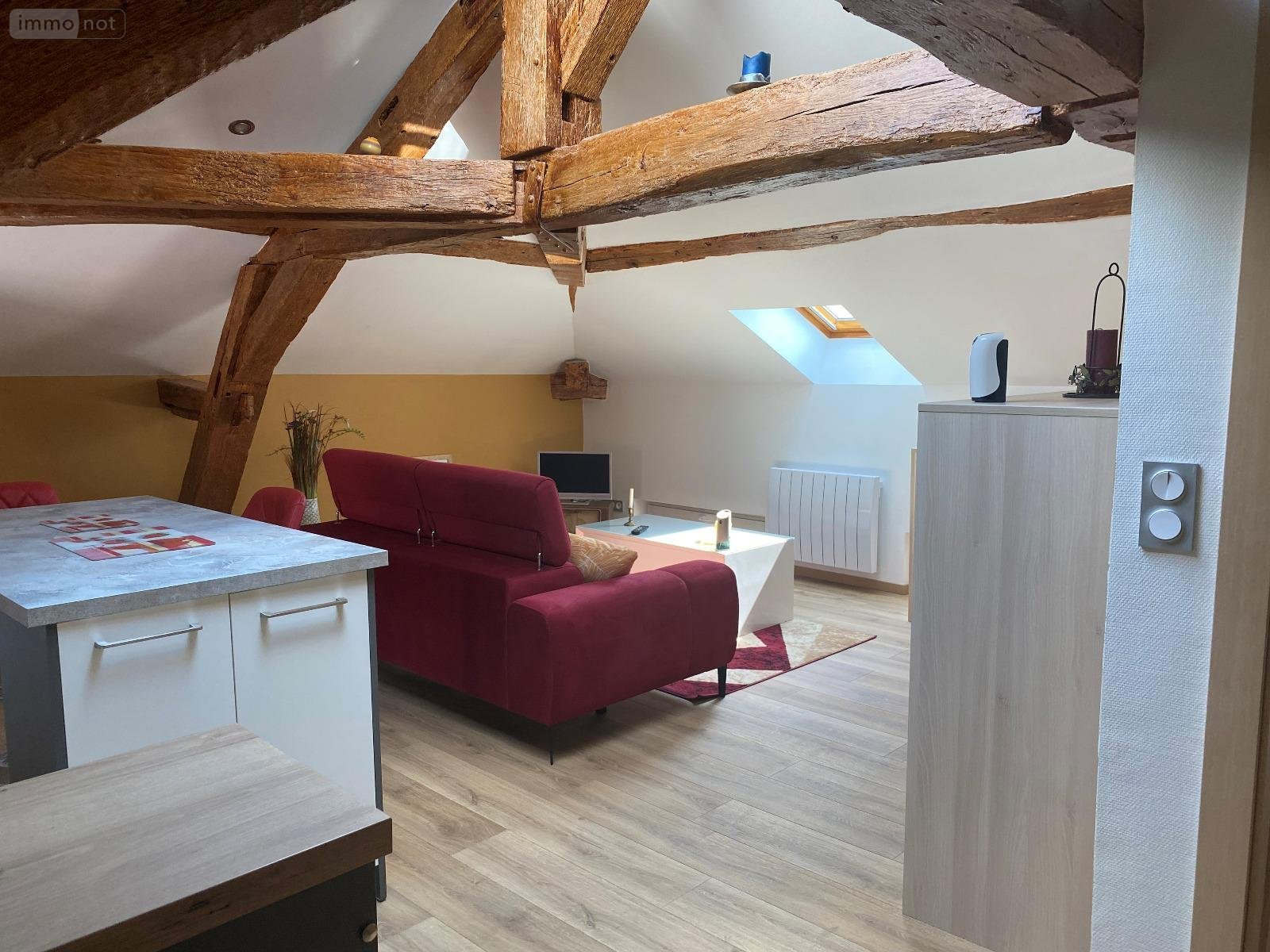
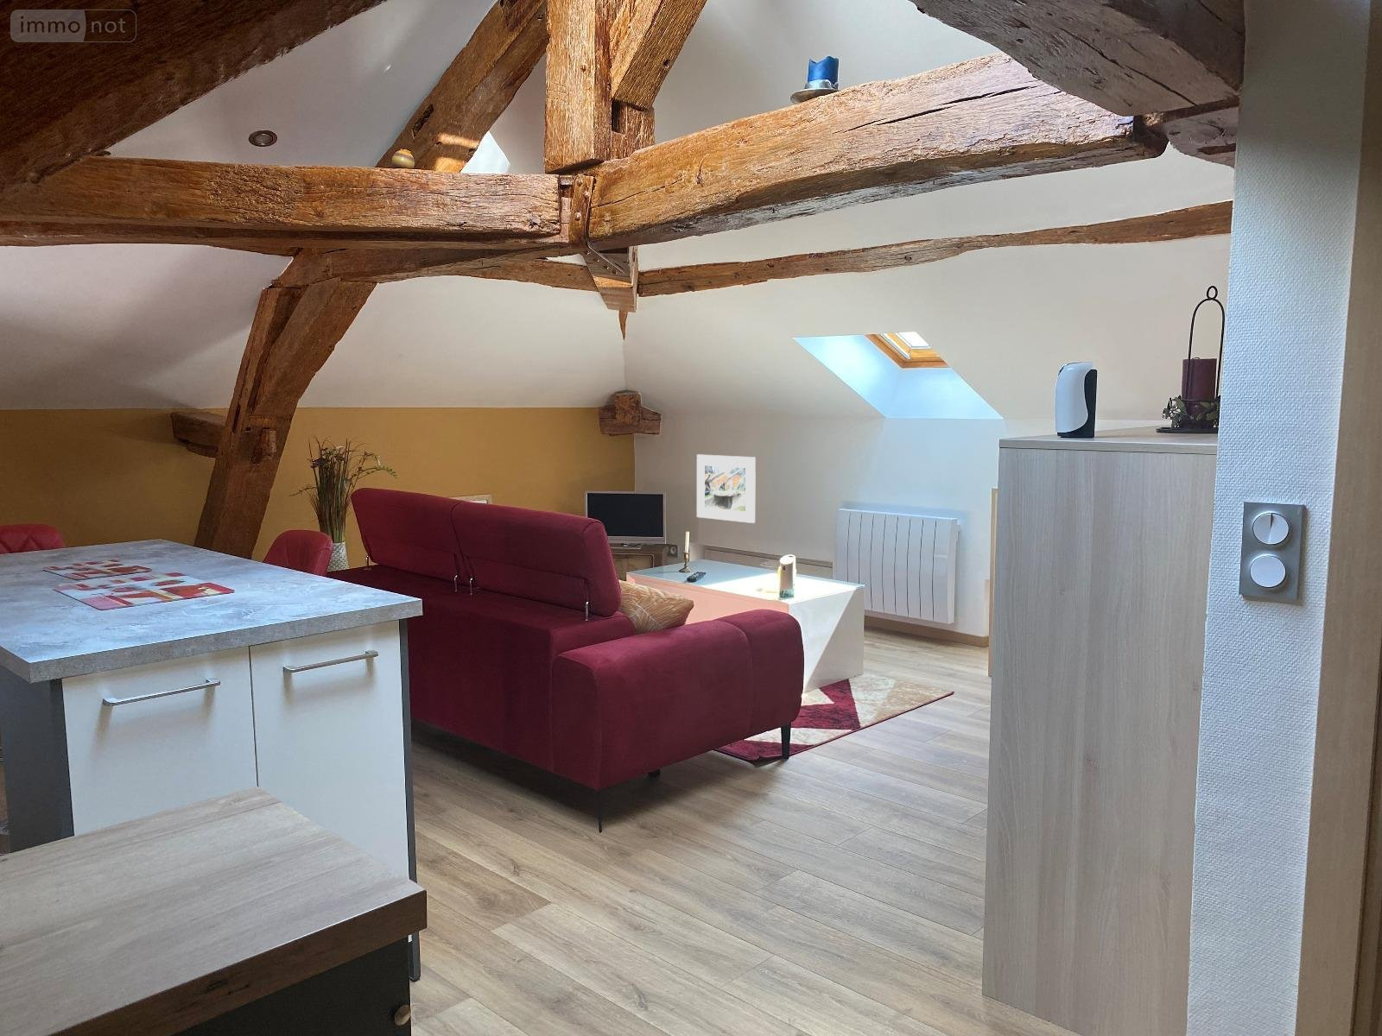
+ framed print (725, 488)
